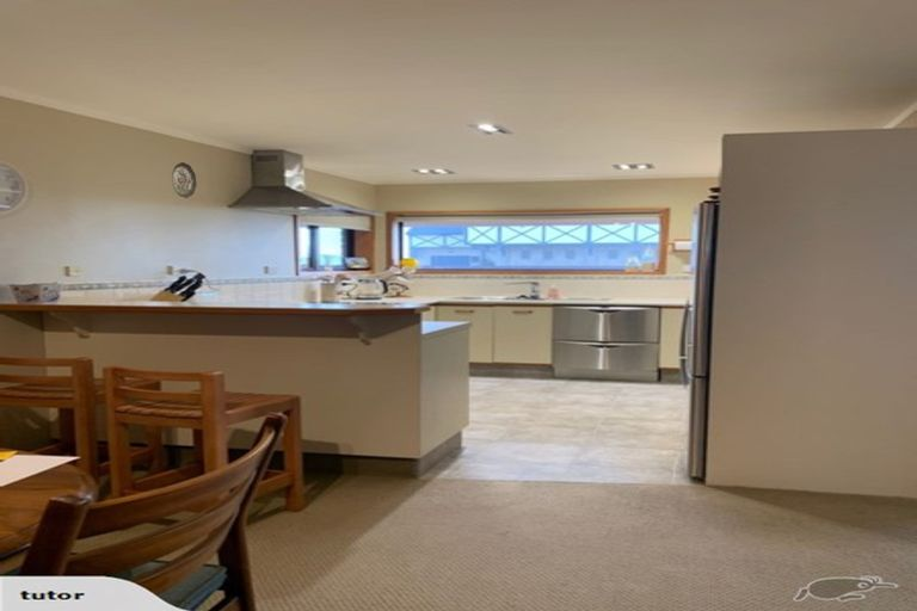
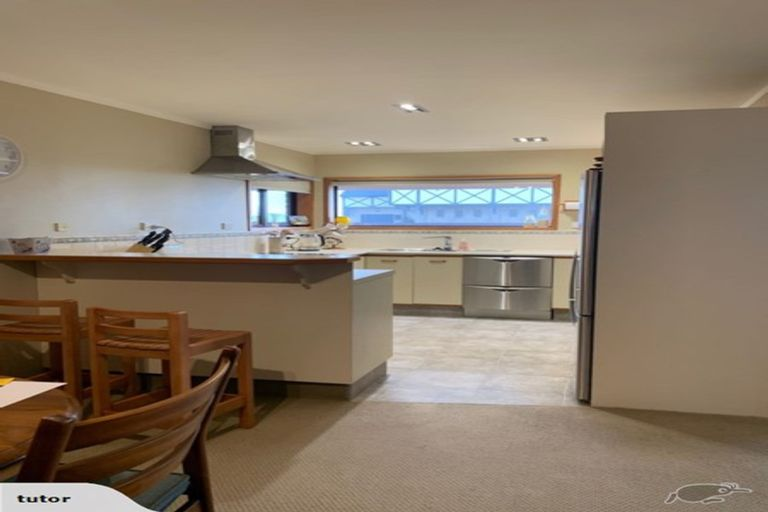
- decorative plate (183, 180)
